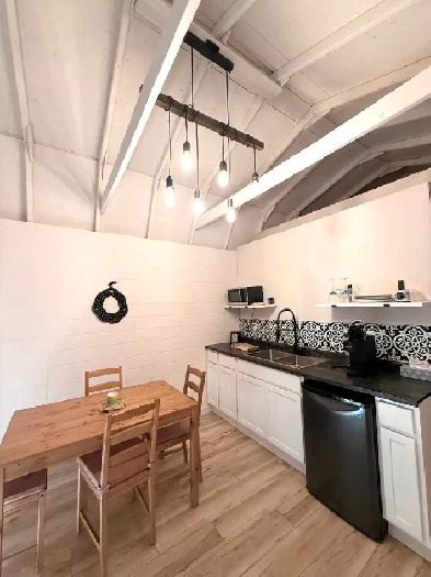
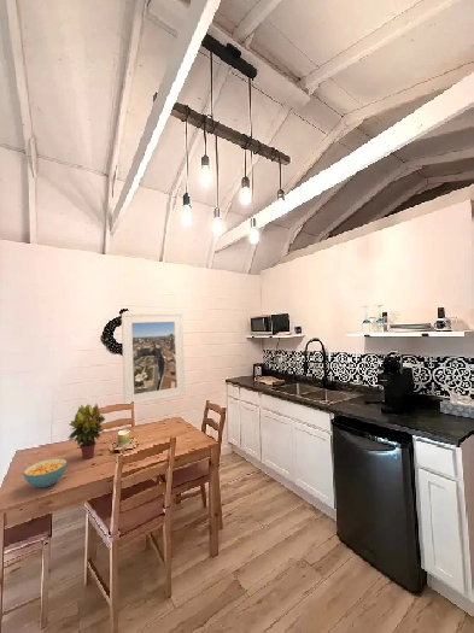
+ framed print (154, 356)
+ cereal bowl (46, 475)
+ potted plant (86, 430)
